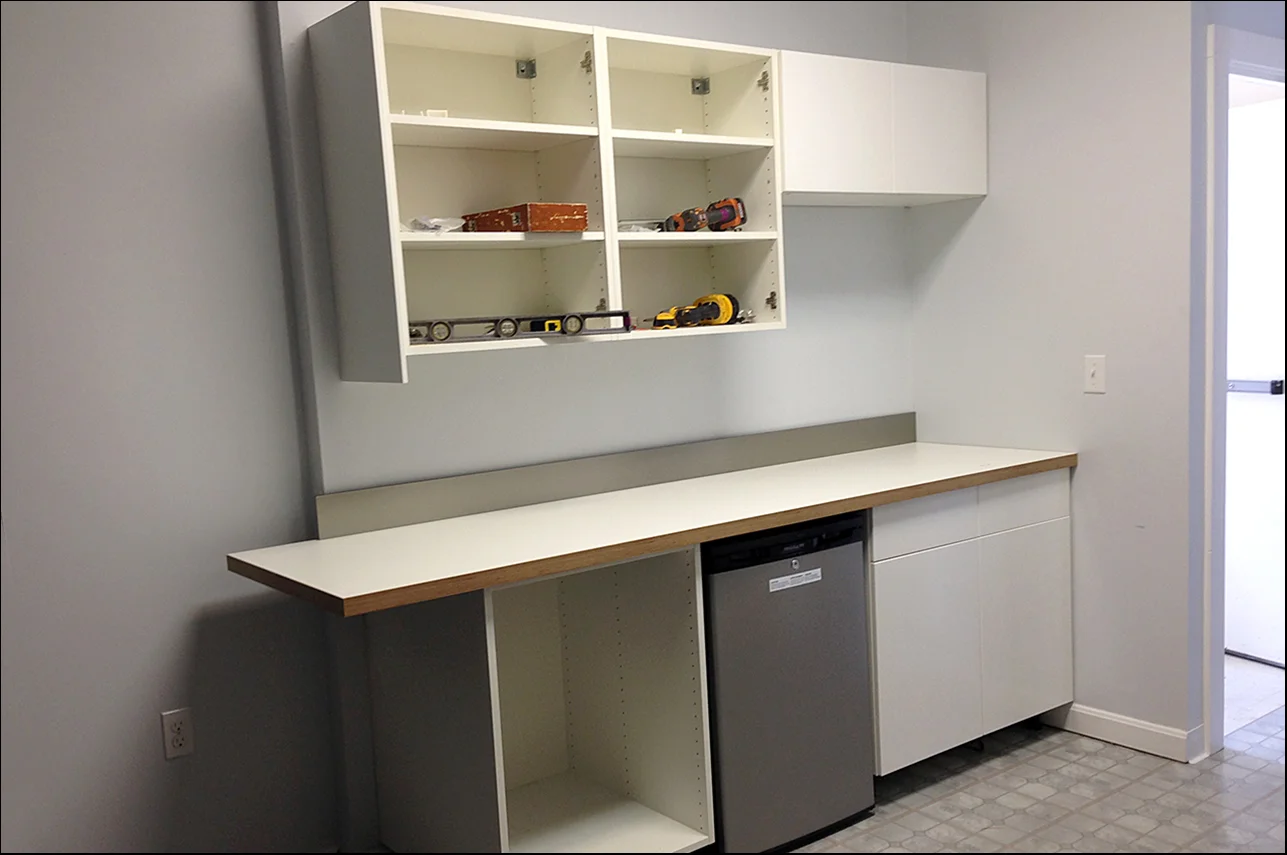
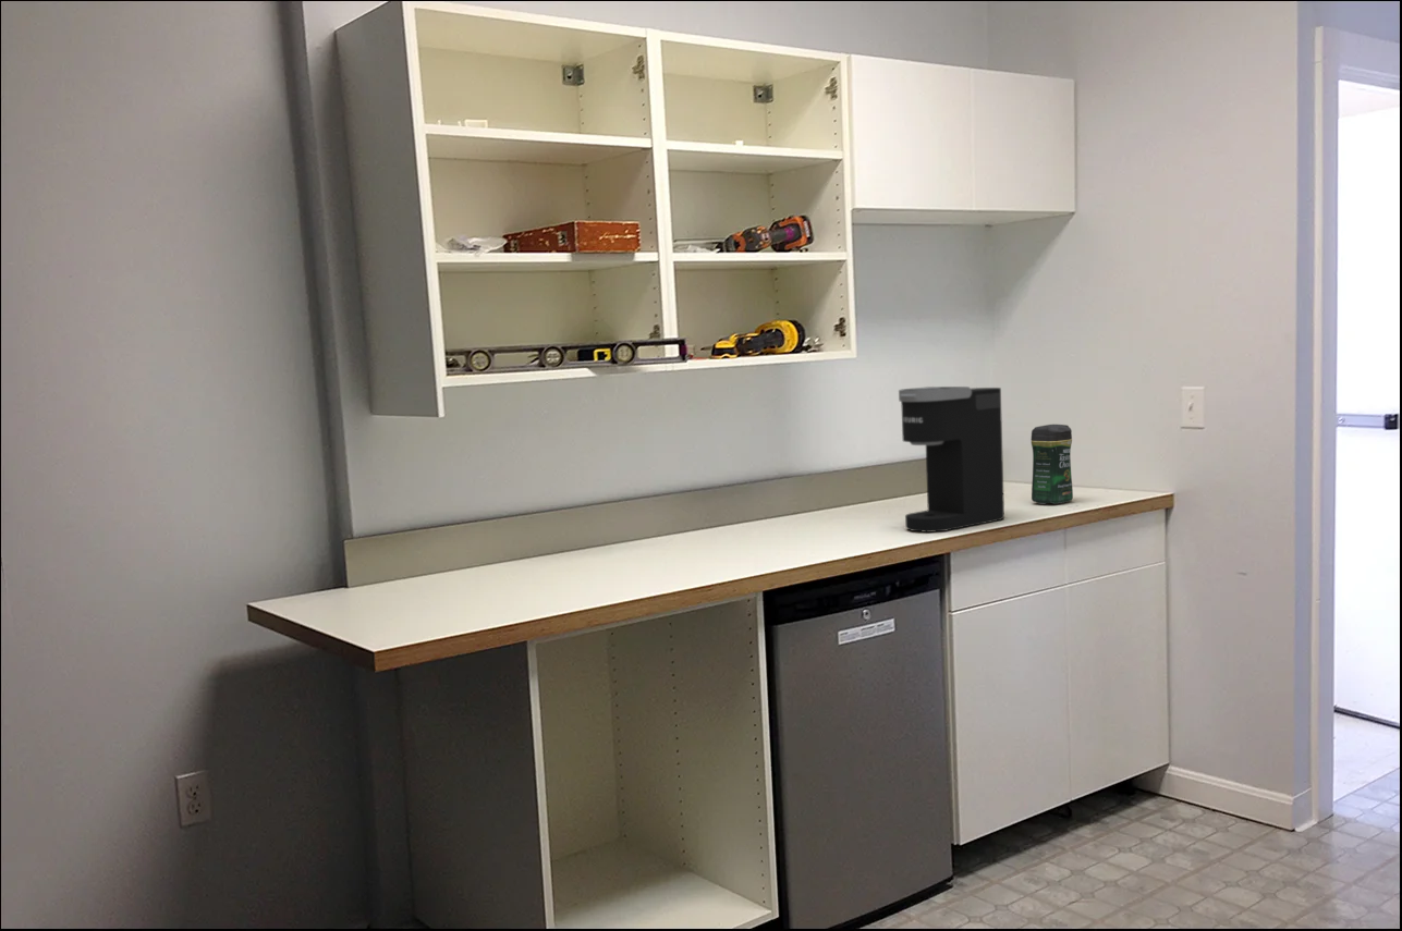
+ coffee maker (952, 455)
+ coffee jar (1051, 463)
